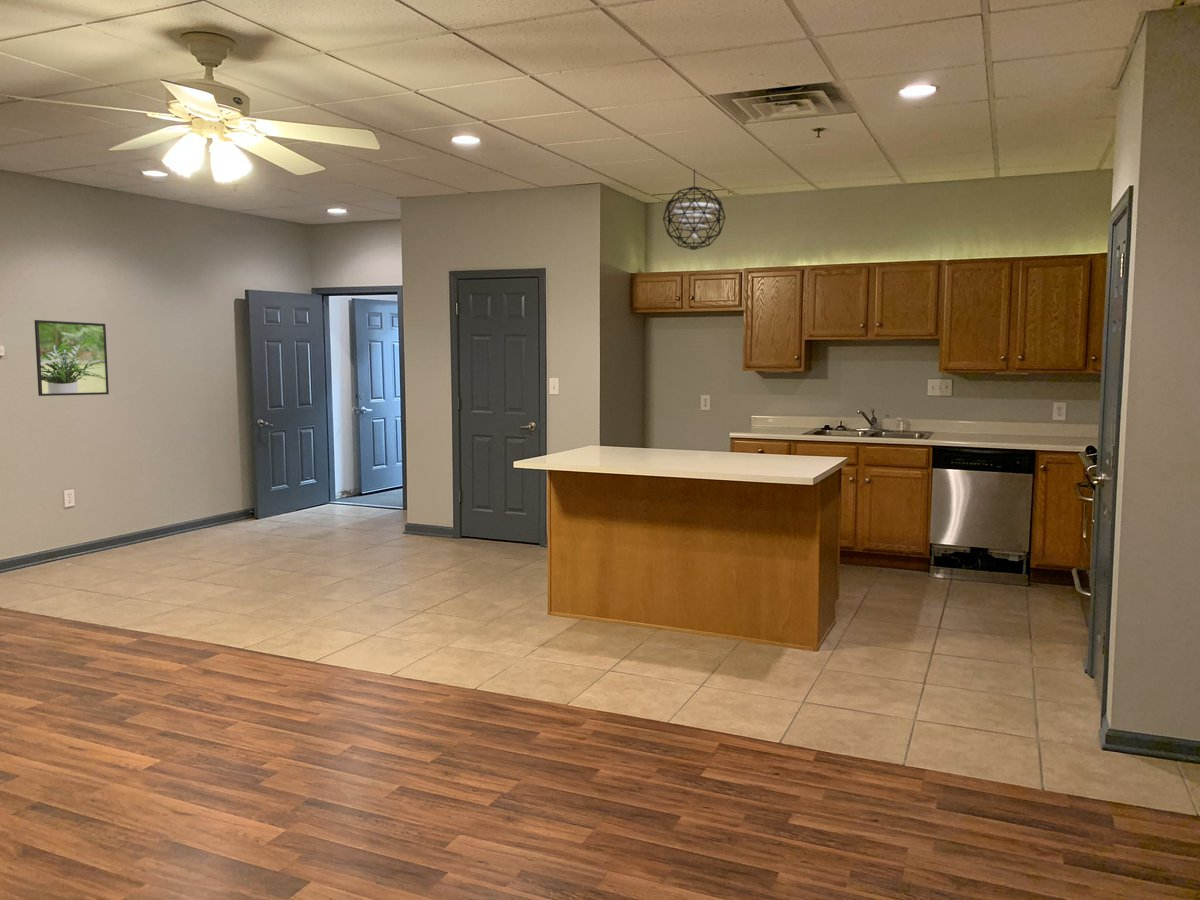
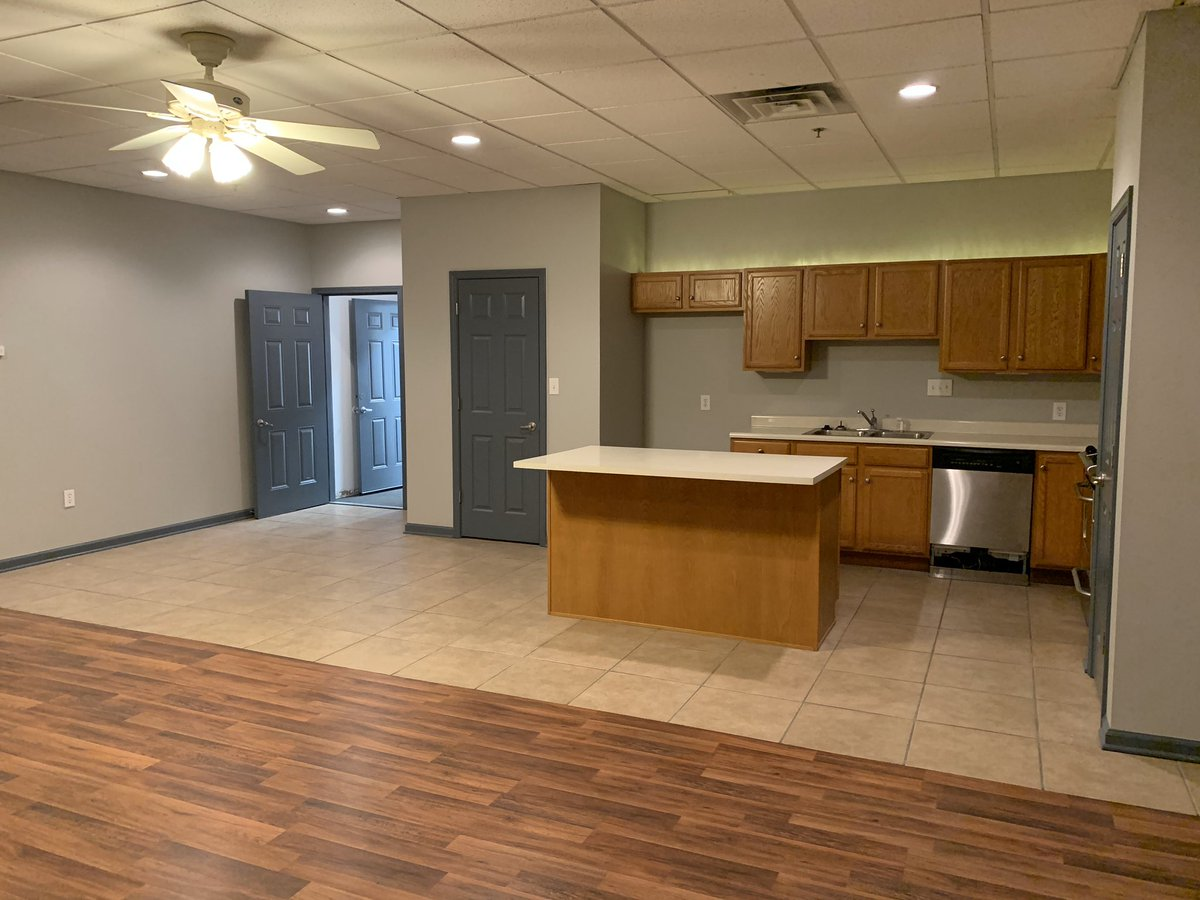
- pendant light (694, 209)
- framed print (73, 358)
